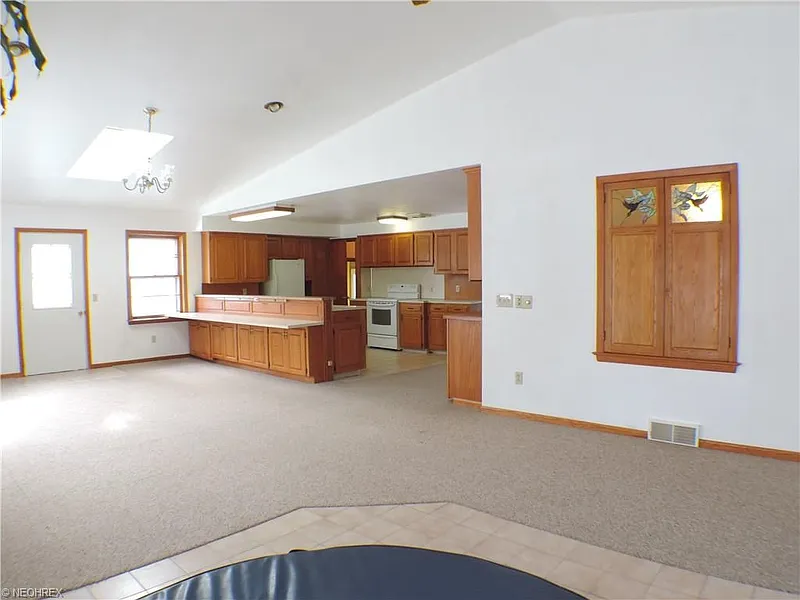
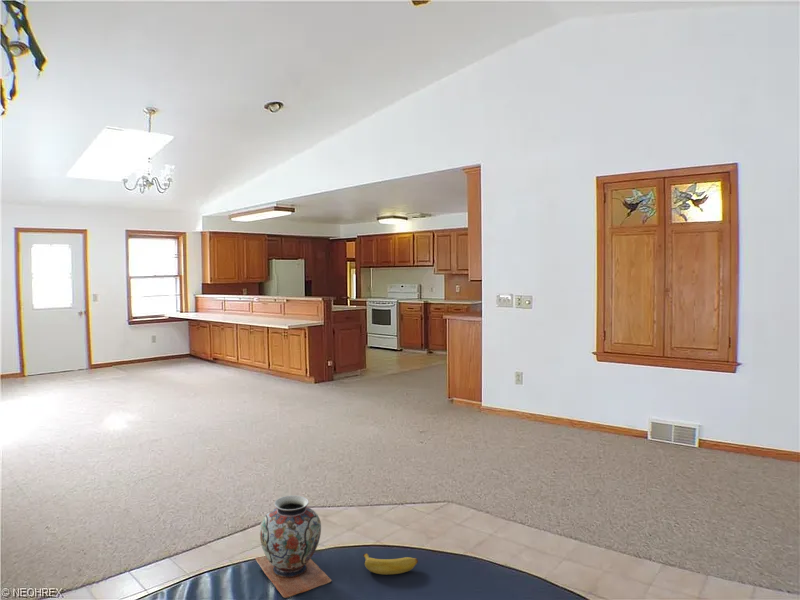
+ decorative vase (290, 538)
+ banana (390, 561)
